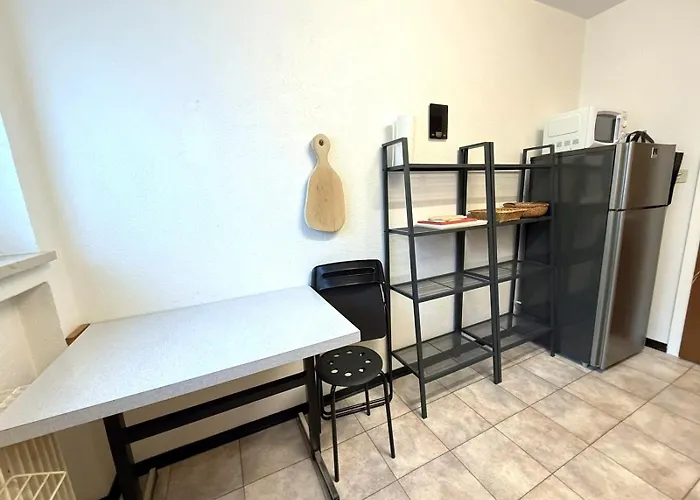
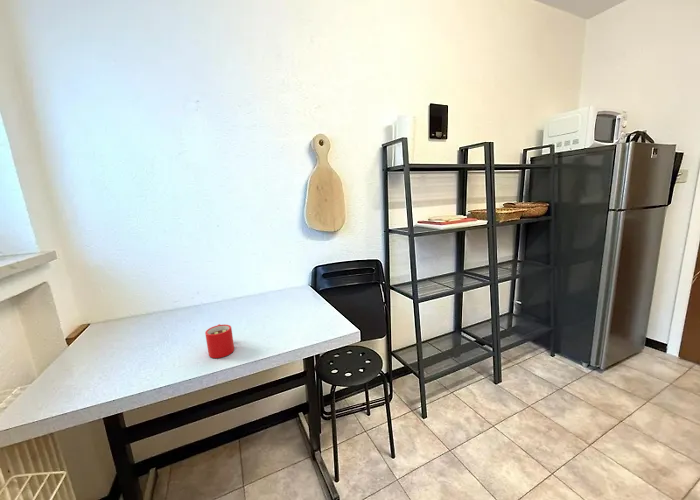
+ mug (219, 338)
